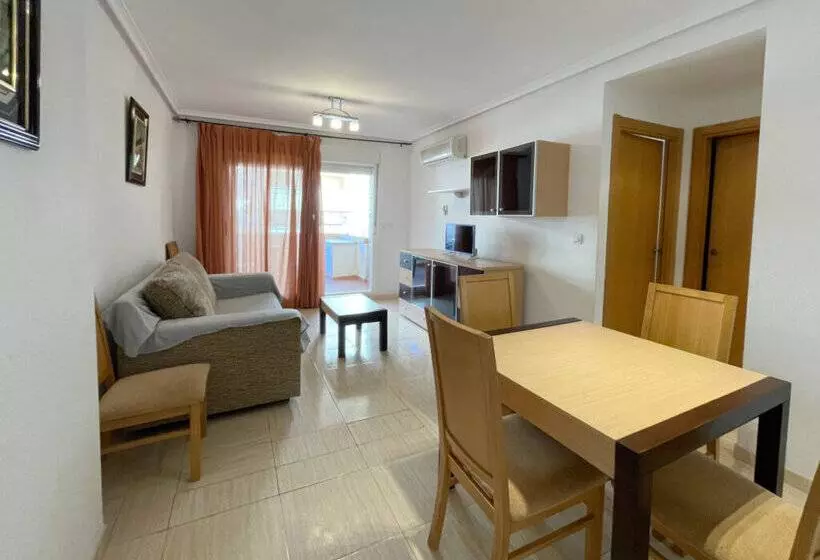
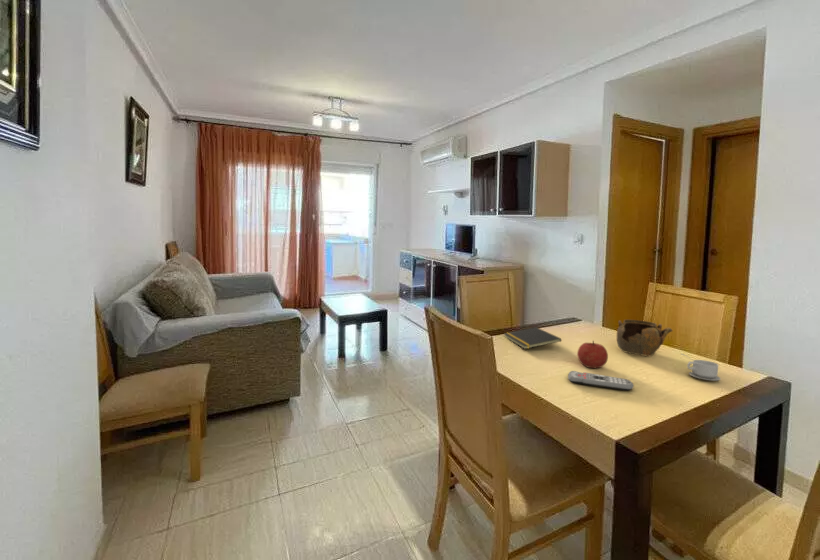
+ teapot (643, 338)
+ teacup (700, 367)
+ notepad (530, 337)
+ remote control (599, 380)
+ fruit (592, 353)
